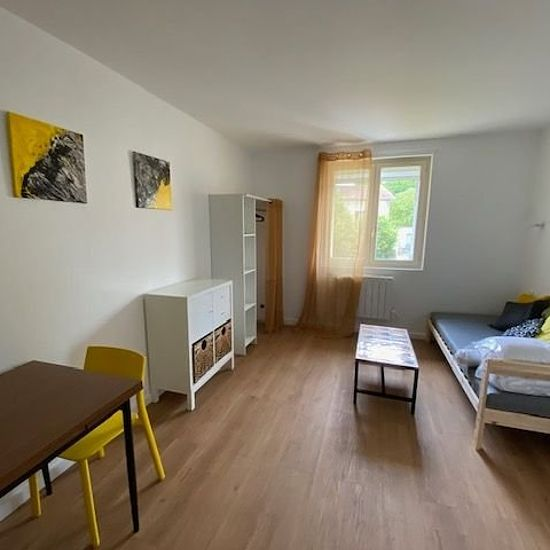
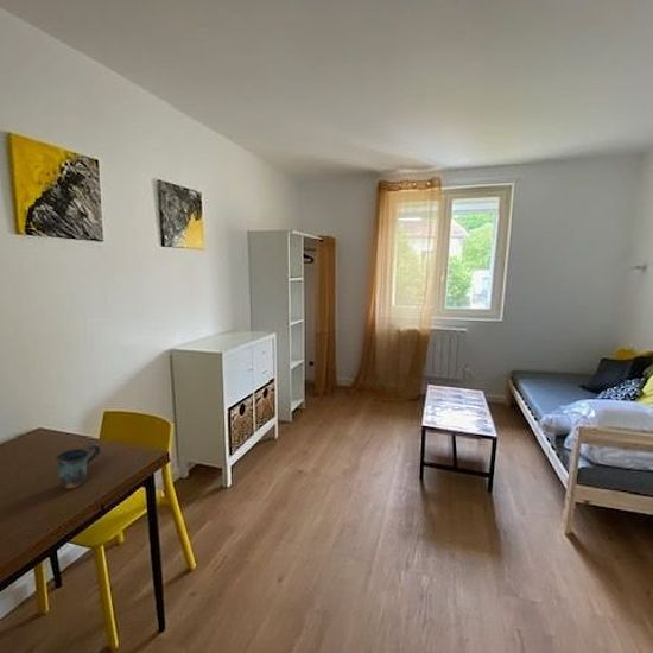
+ mug (80, 467)
